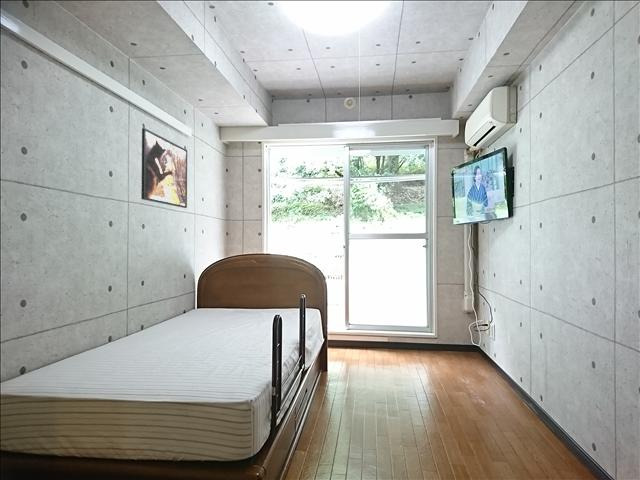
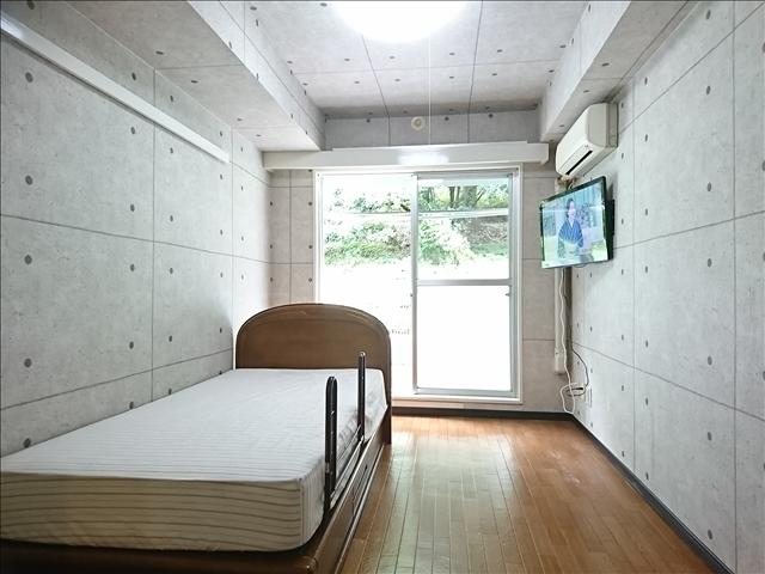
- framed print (166, 172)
